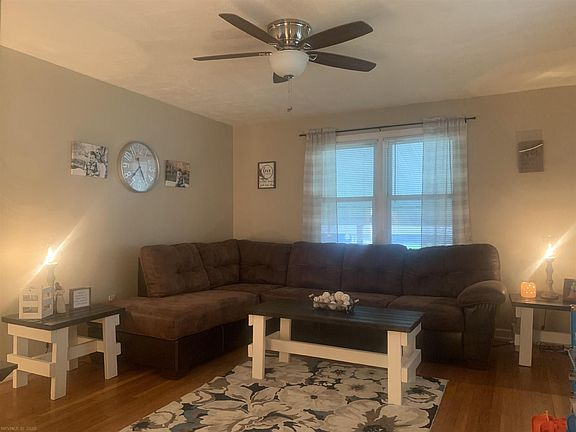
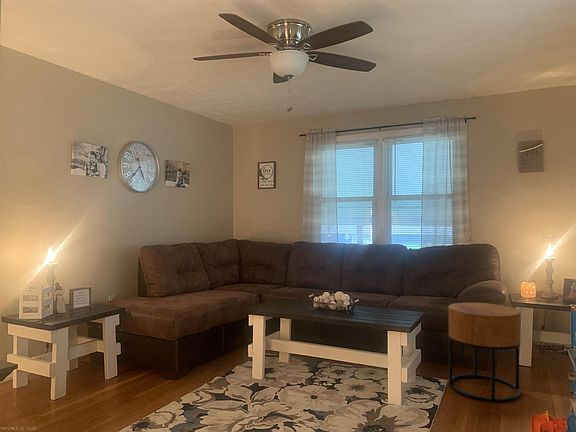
+ side table (483, 348)
